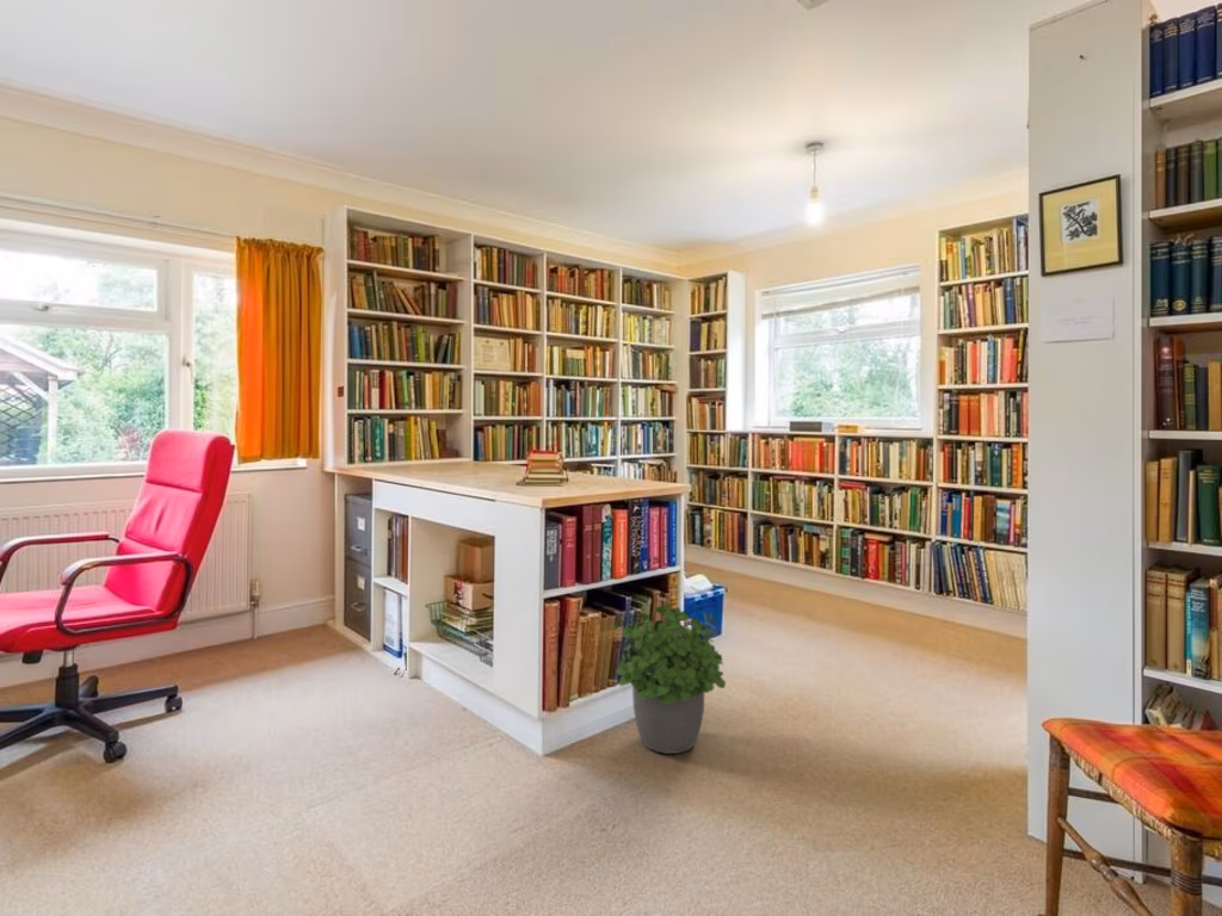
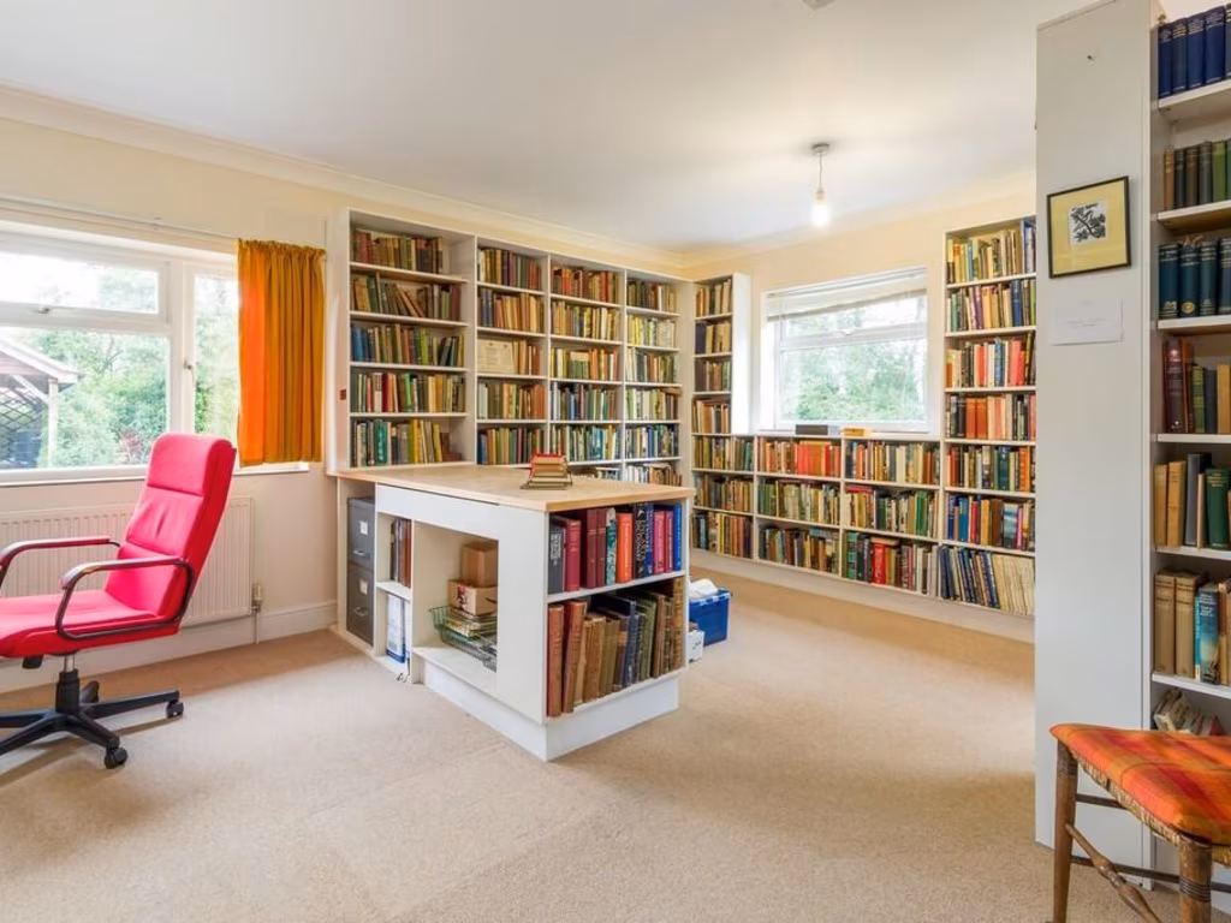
- potted plant (671, 673)
